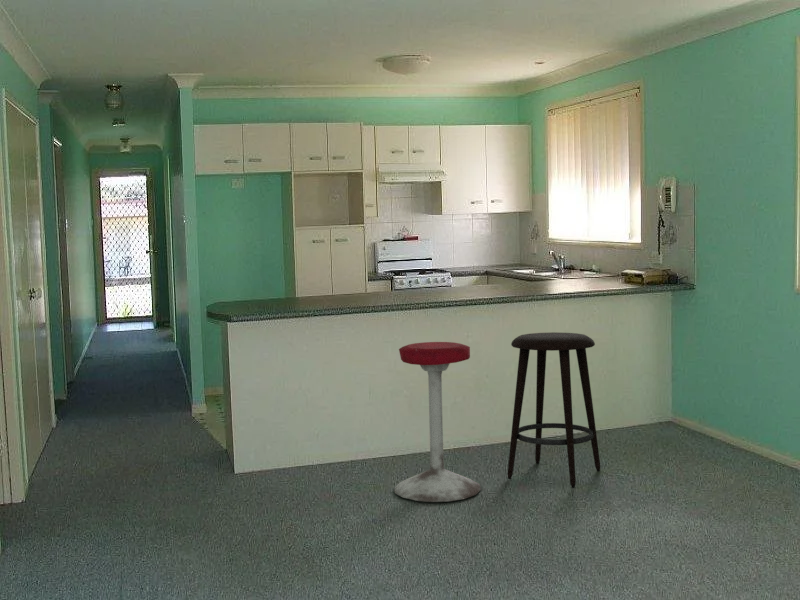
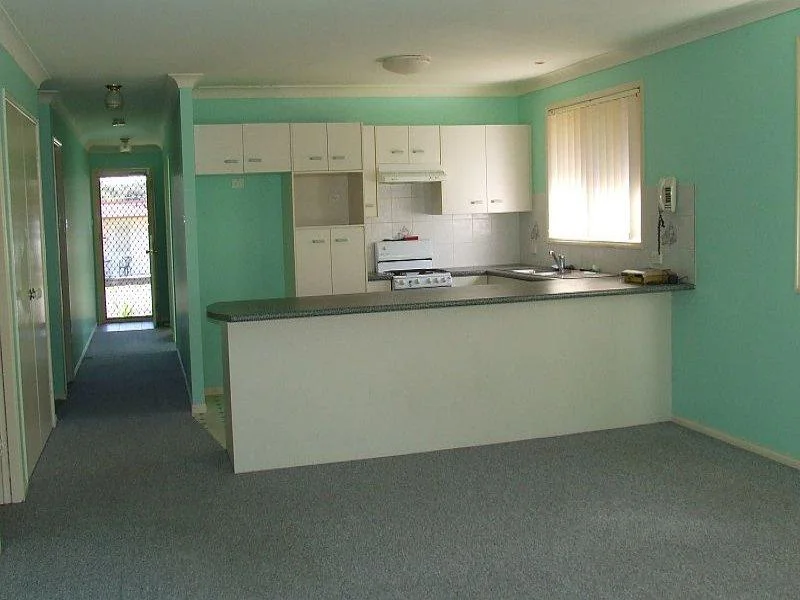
- stool (435, 418)
- stool (563, 404)
